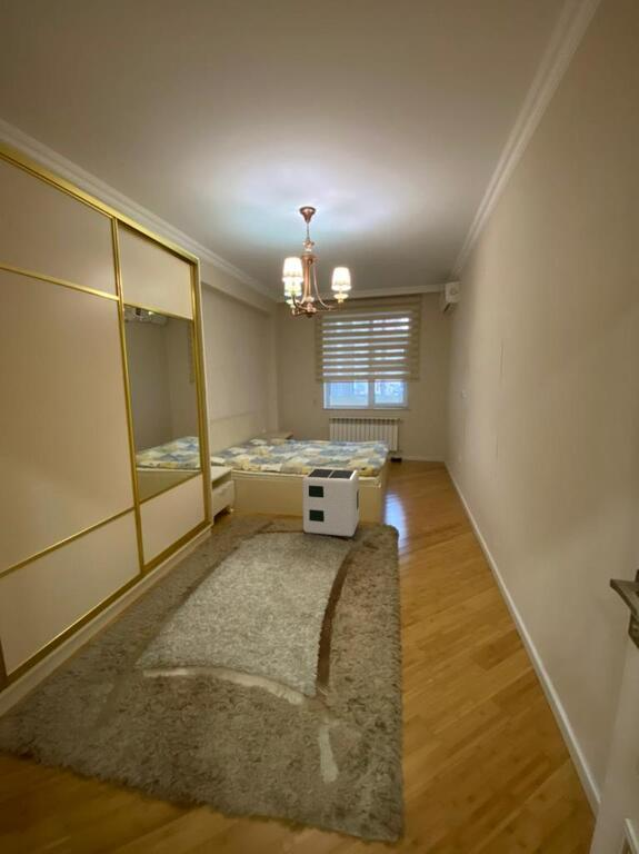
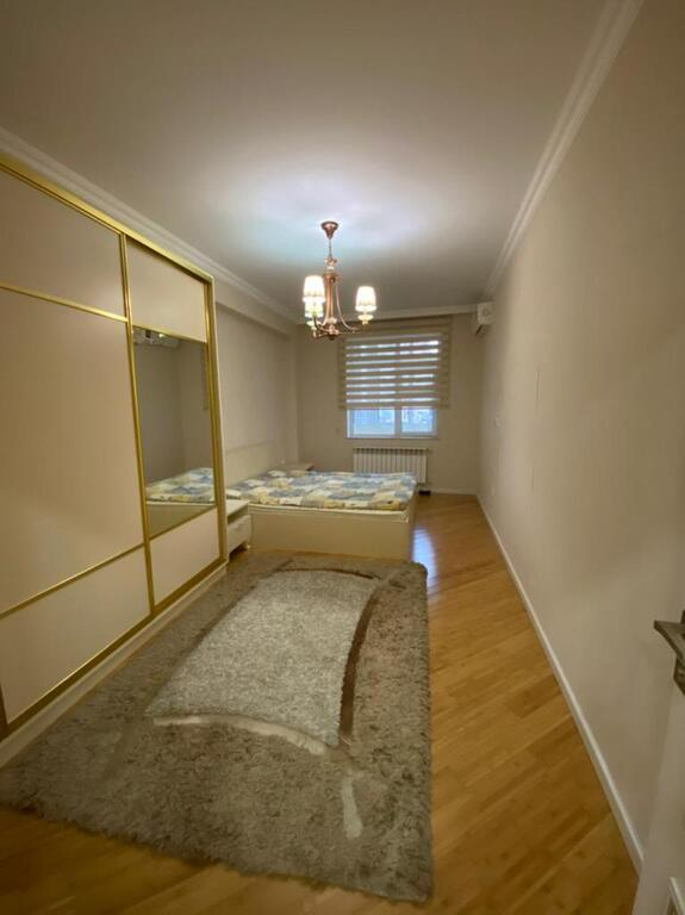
- air purifier (331, 502)
